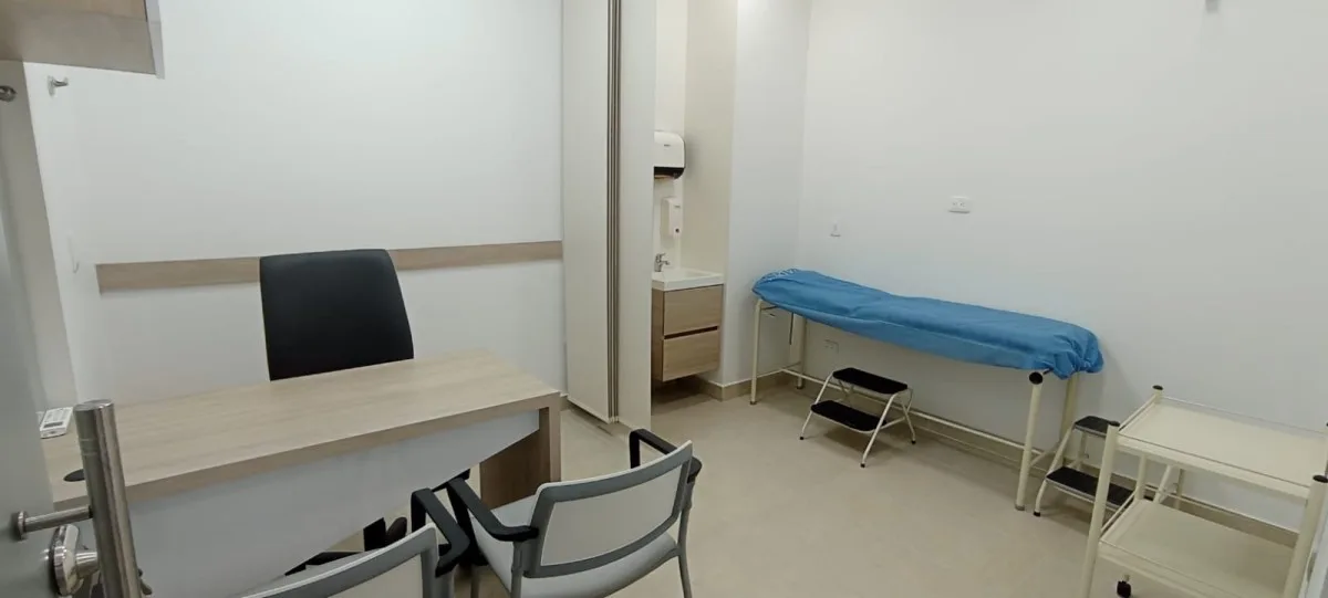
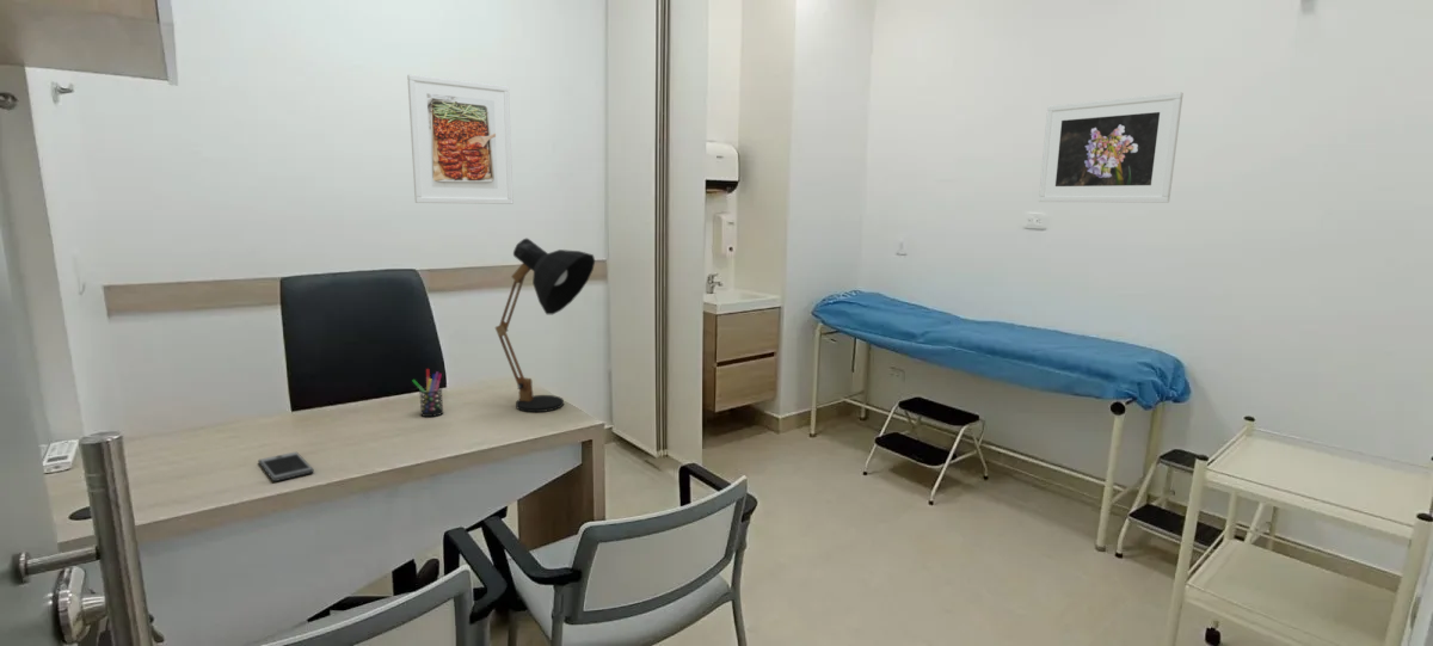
+ desk lamp (546, 313)
+ pen holder (428, 392)
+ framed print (462, 142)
+ smartphone (285, 466)
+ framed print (1105, 150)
